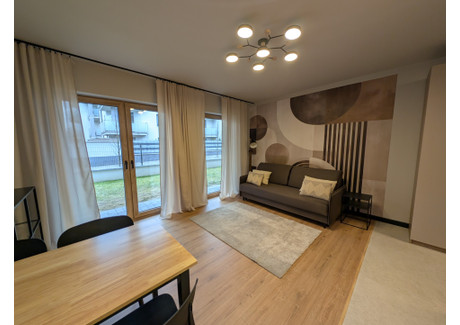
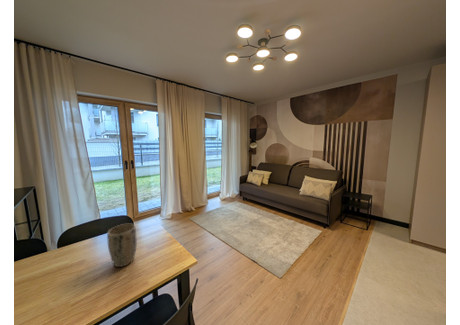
+ plant pot (123, 245)
